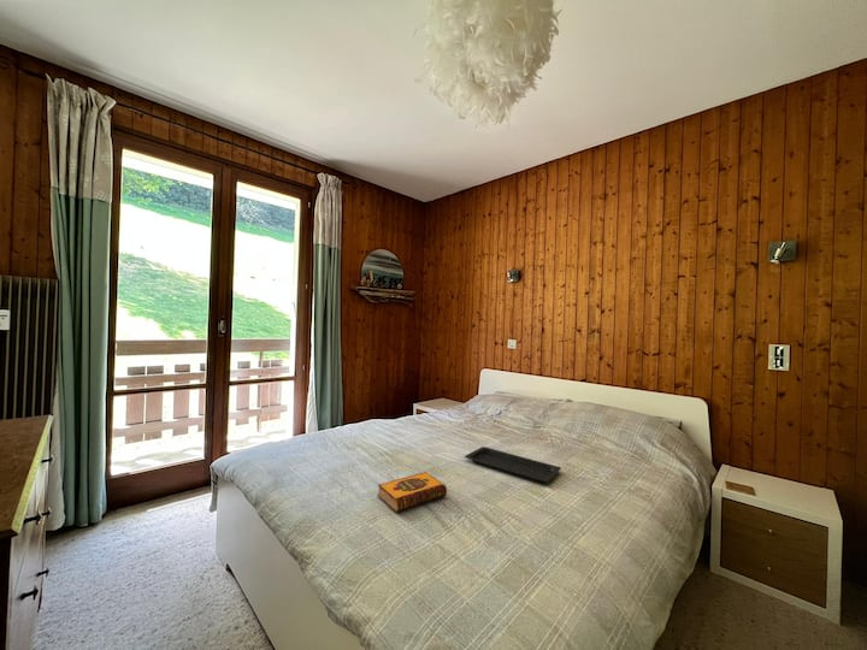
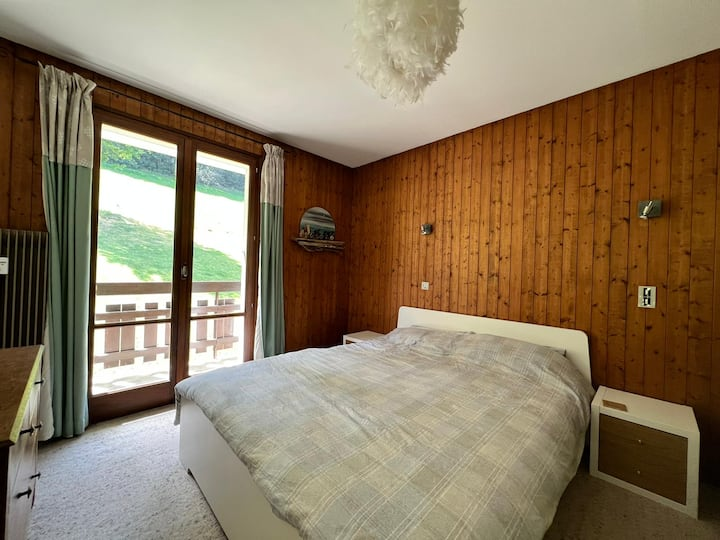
- serving tray (511, 463)
- hardback book (412, 491)
